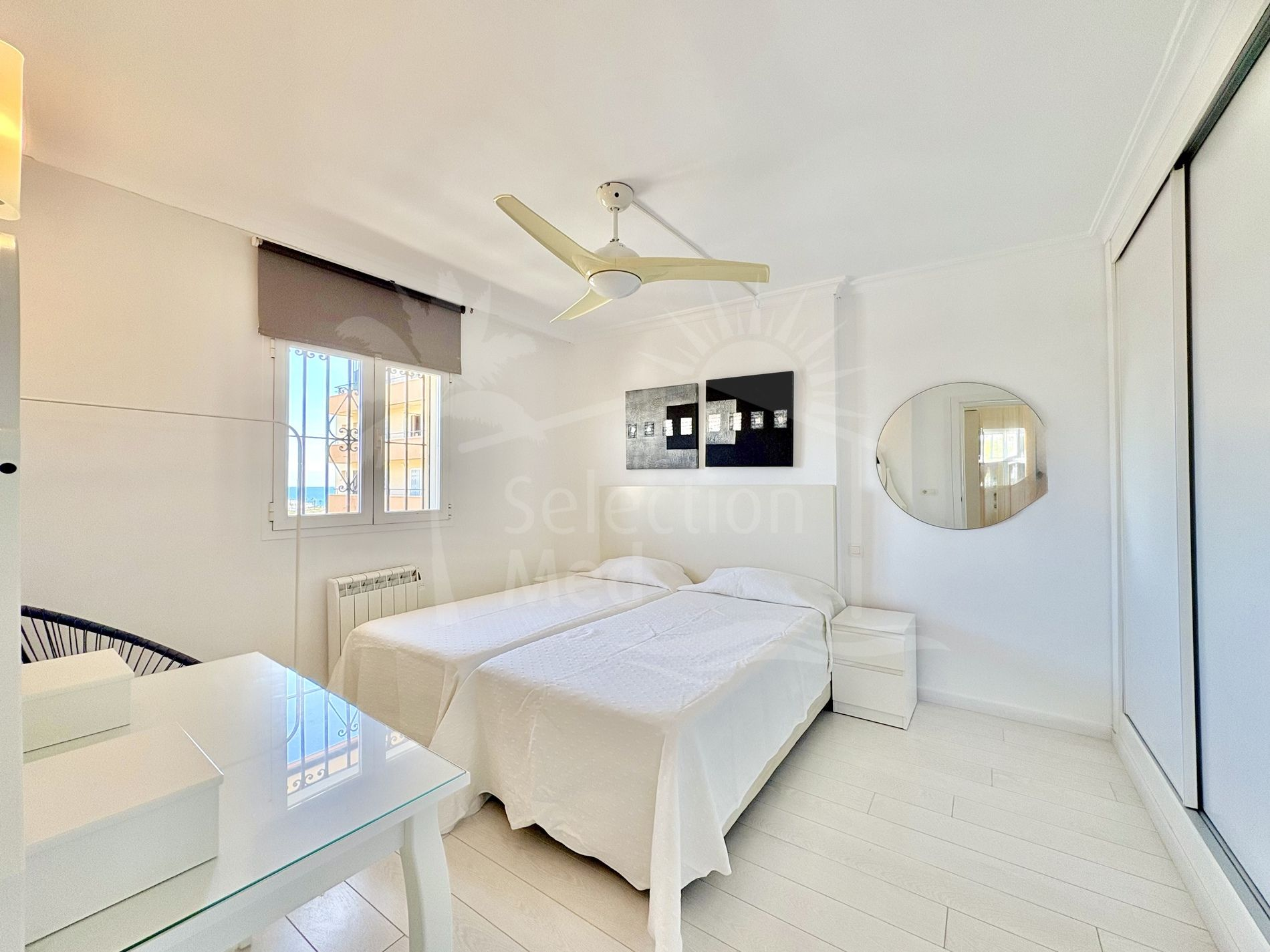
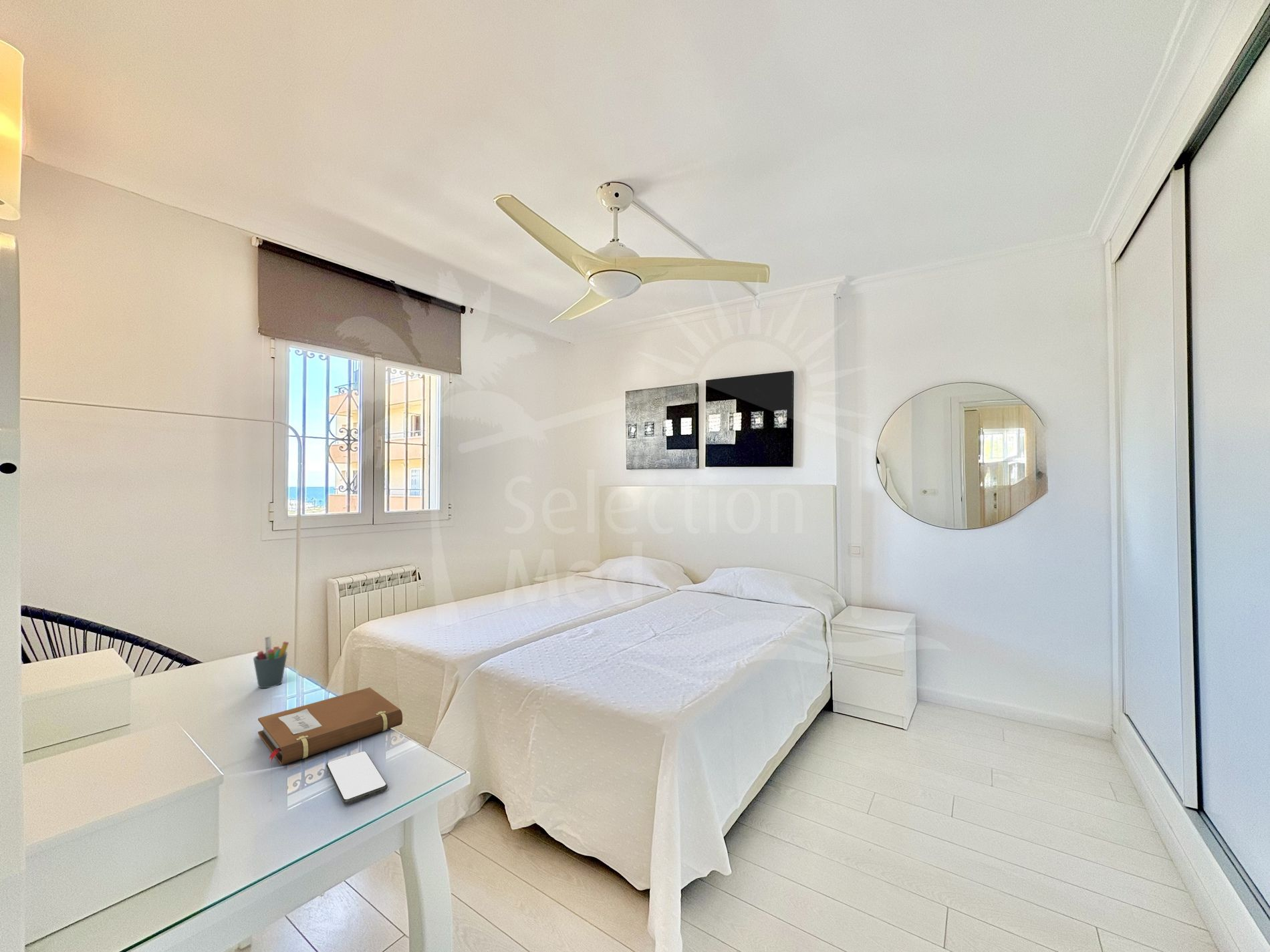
+ notebook (328, 723)
+ smartphone (356, 776)
+ pen holder (271, 662)
